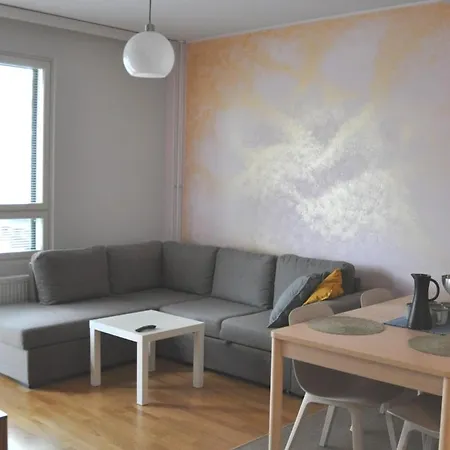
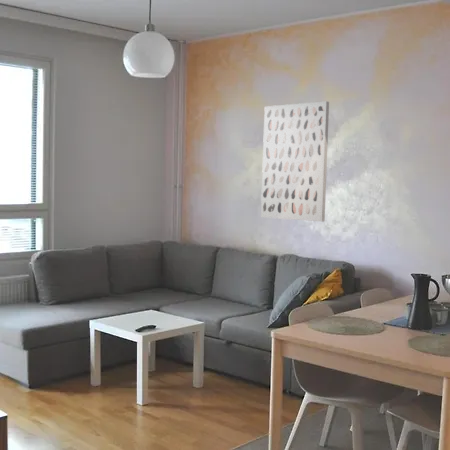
+ wall art (293, 162)
